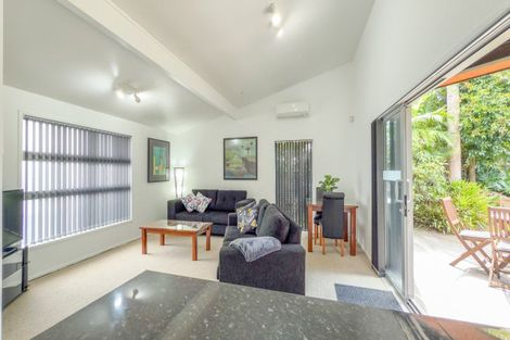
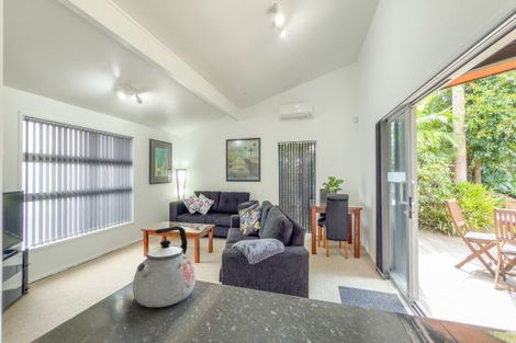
+ kettle (165, 262)
